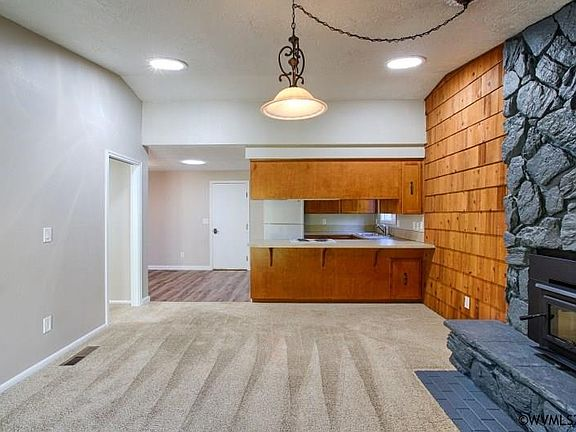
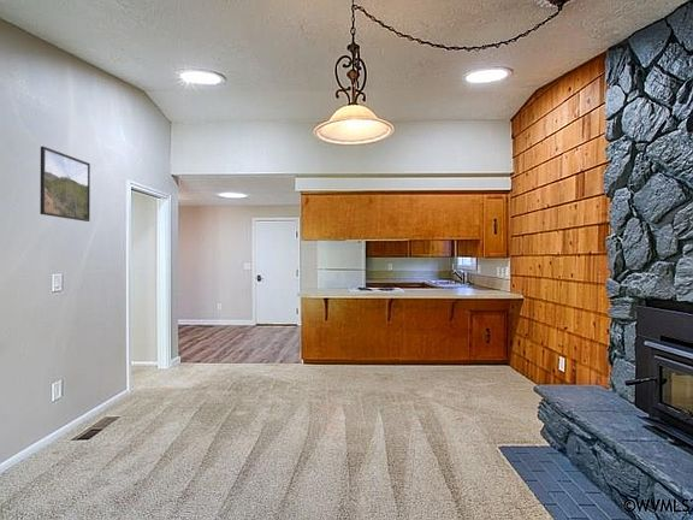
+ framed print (66, 187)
